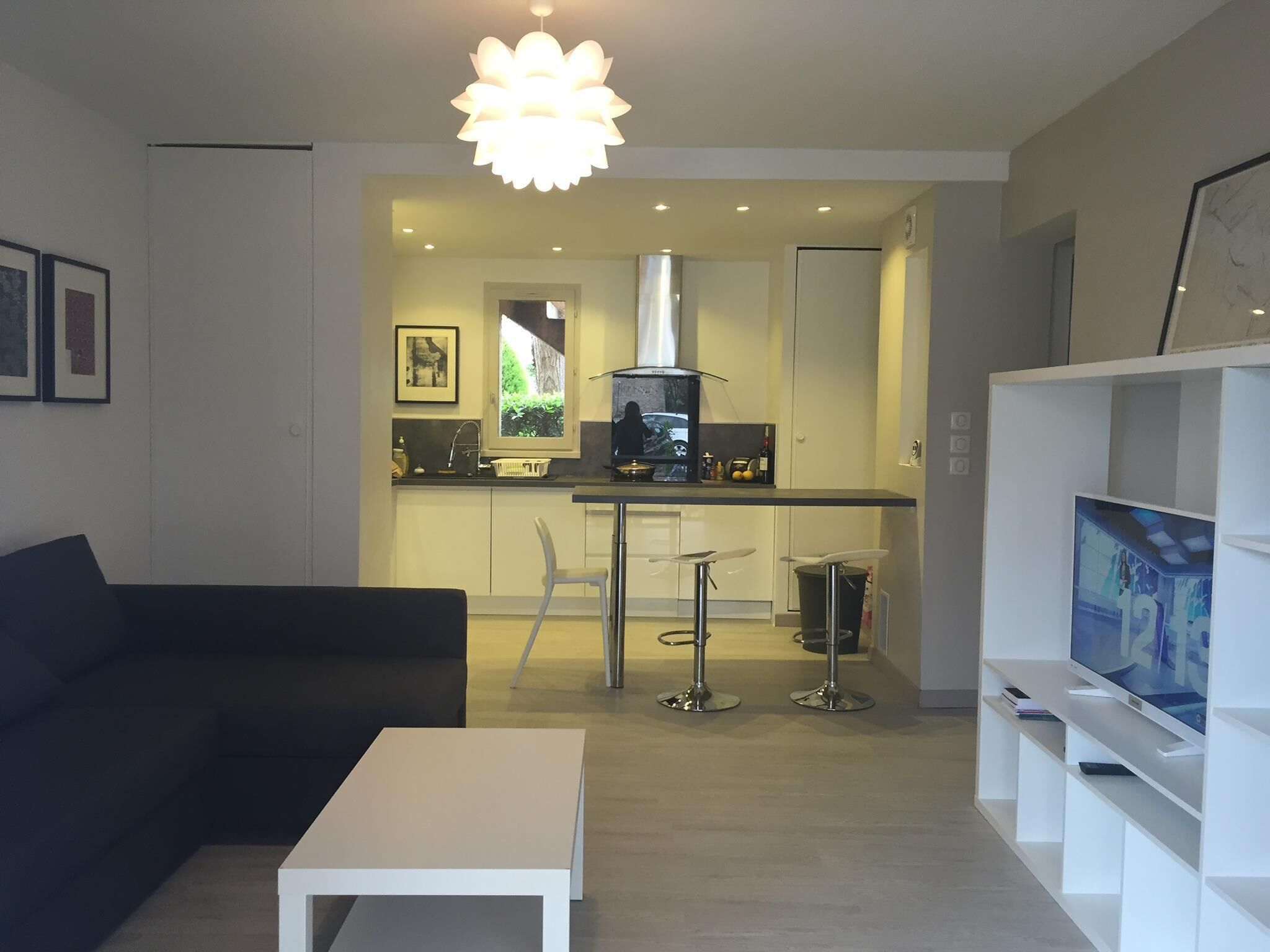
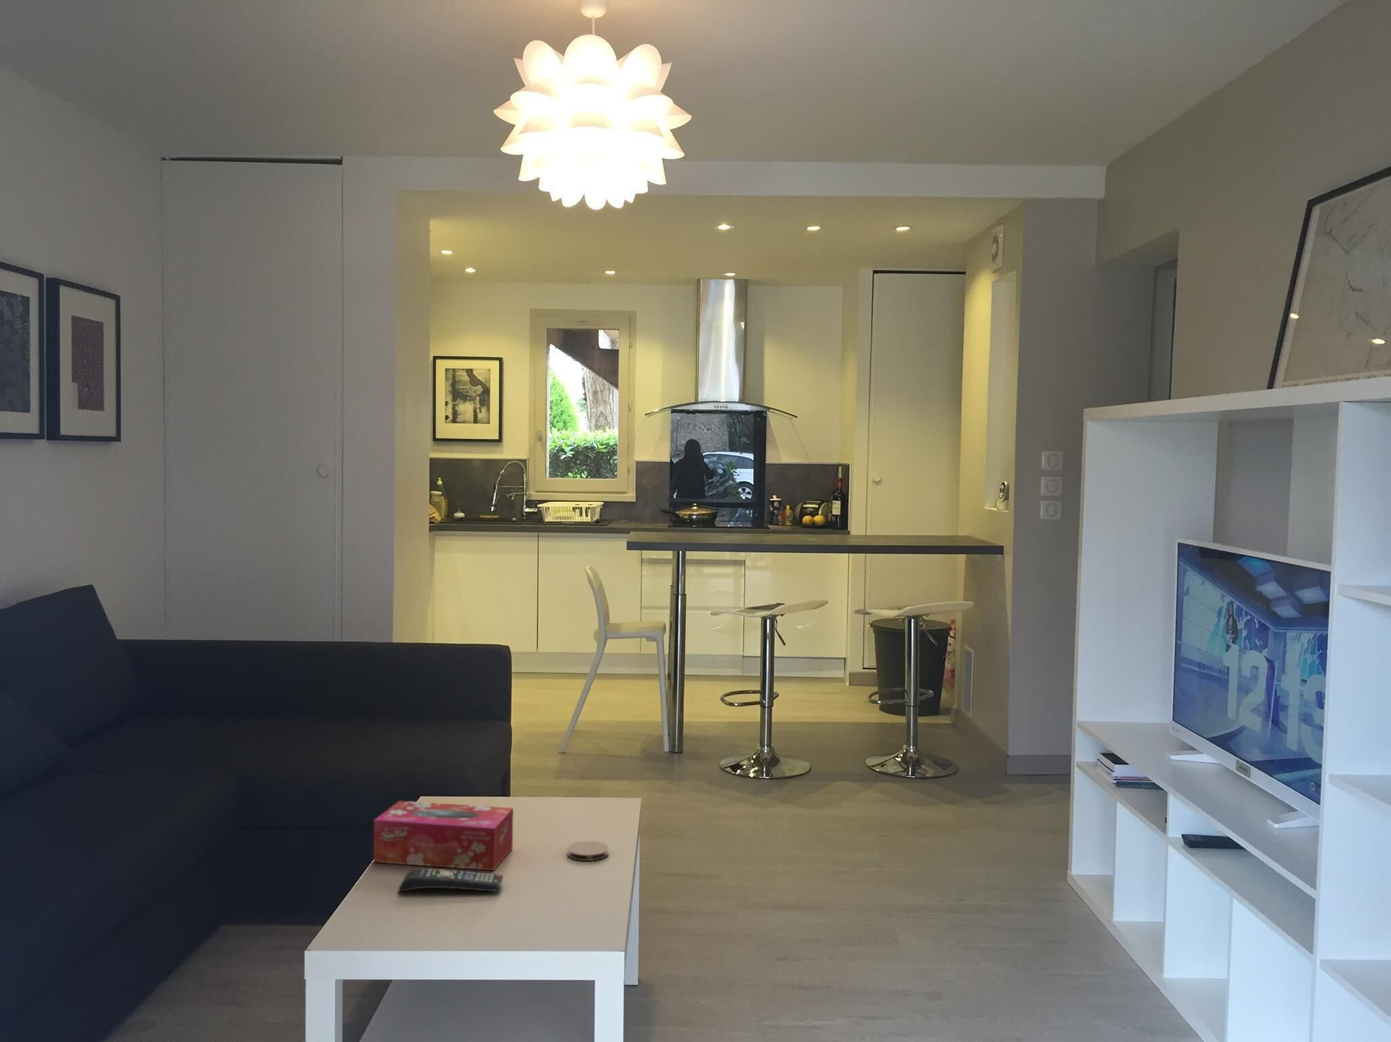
+ remote control (451, 880)
+ coaster (587, 850)
+ tissue box (445, 834)
